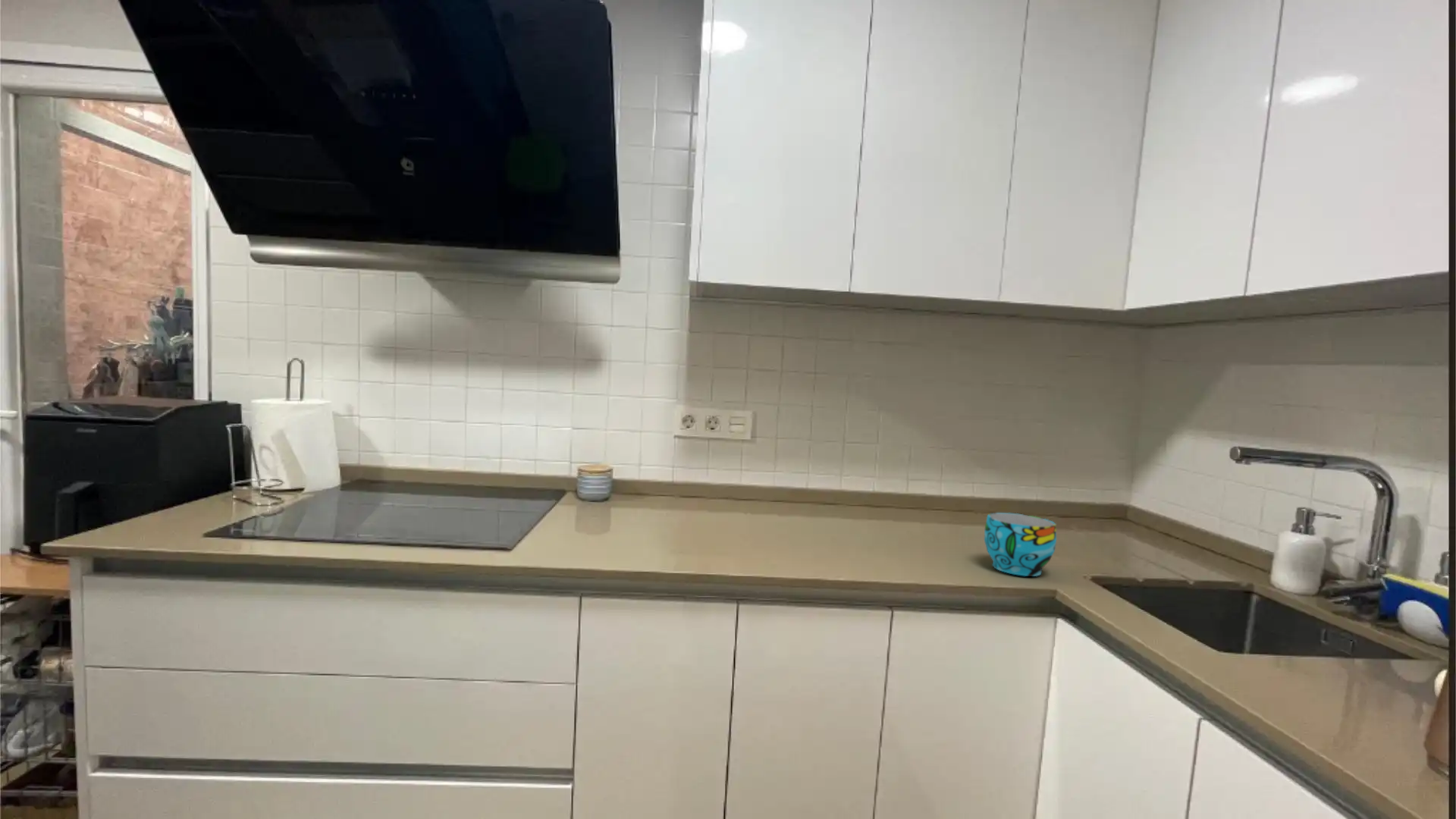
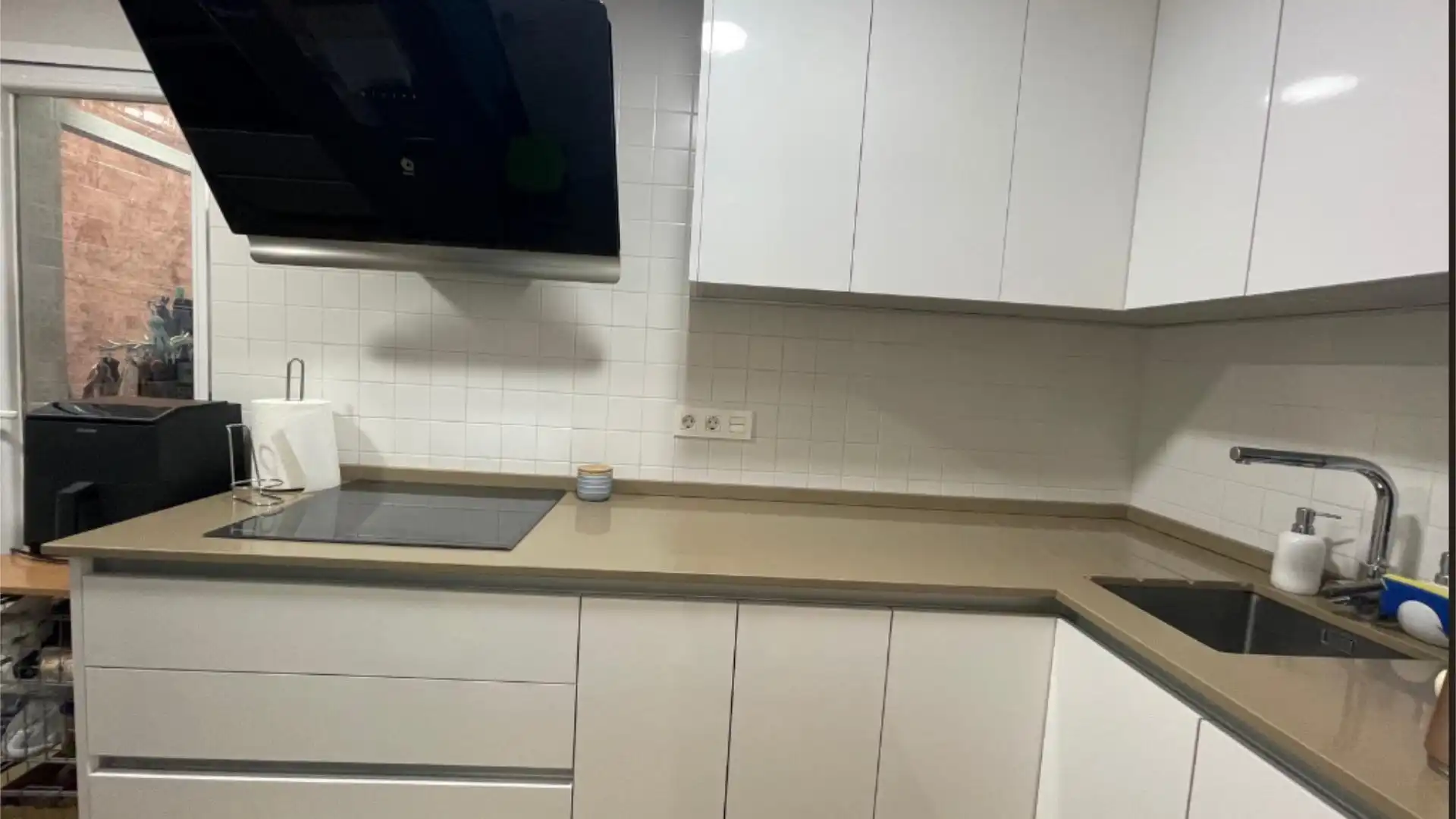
- cup (1015, 543)
